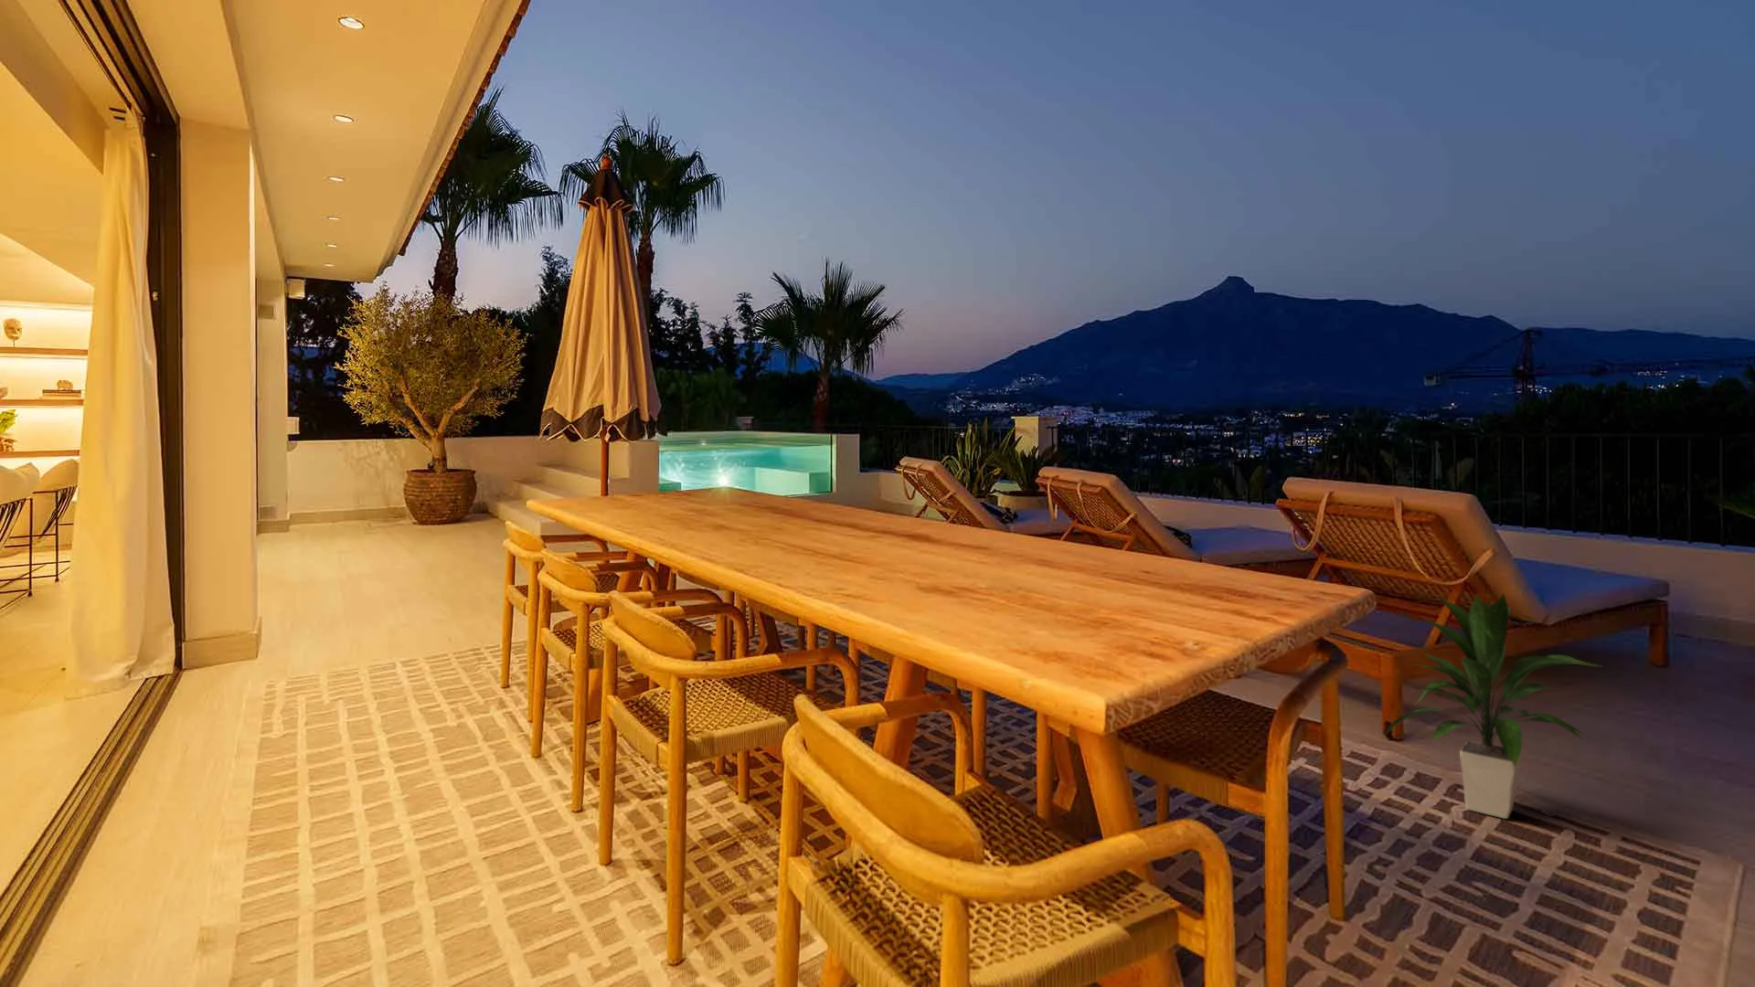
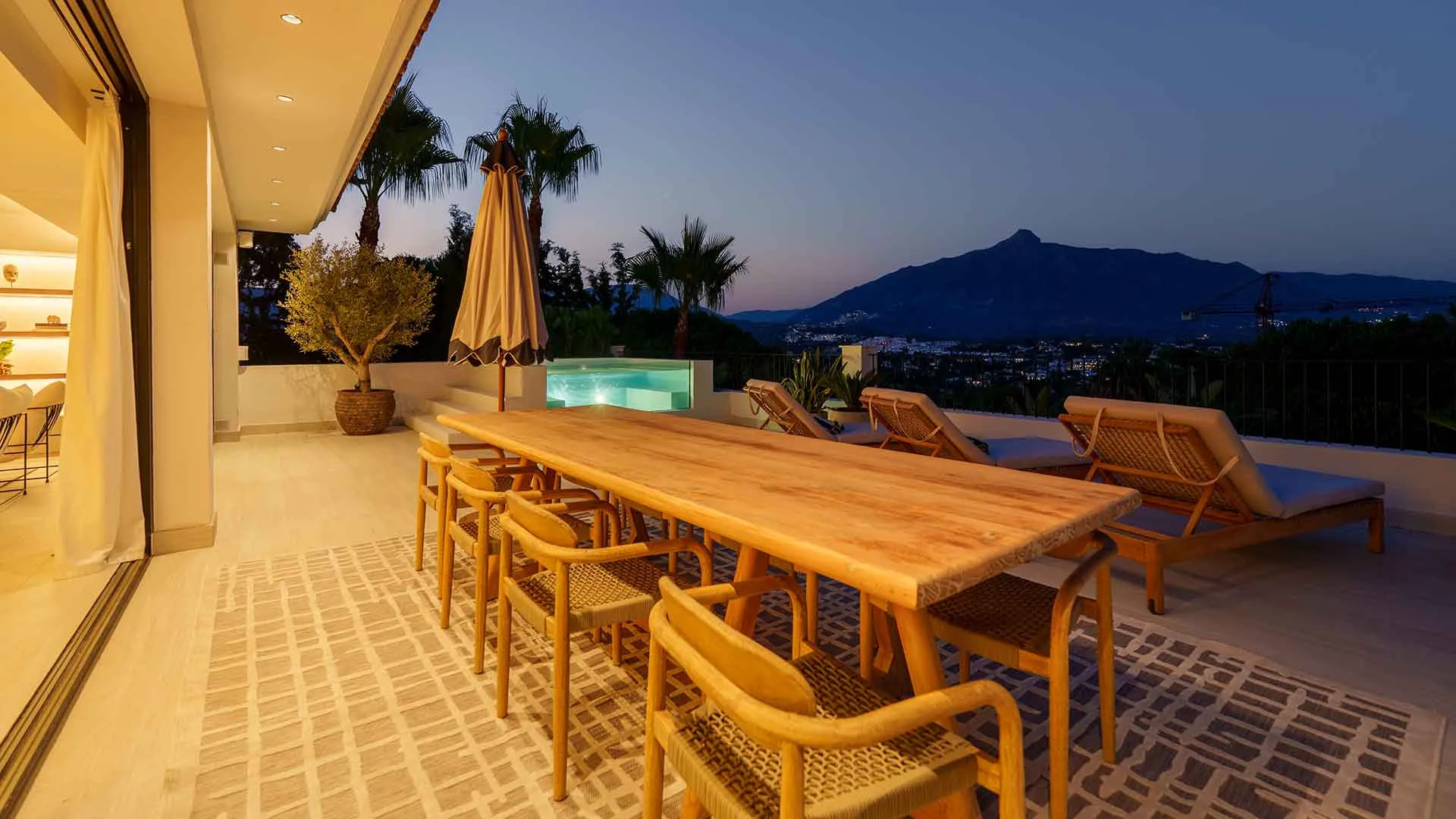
- indoor plant (1484, 698)
